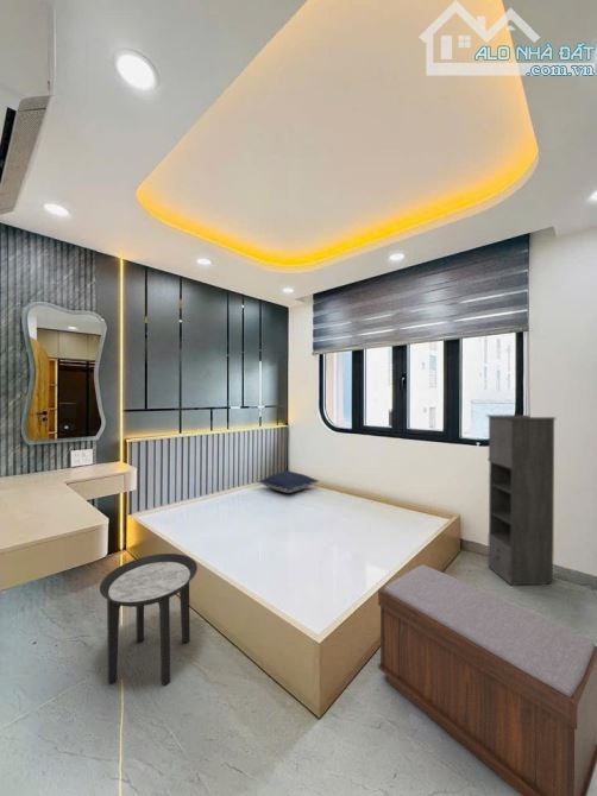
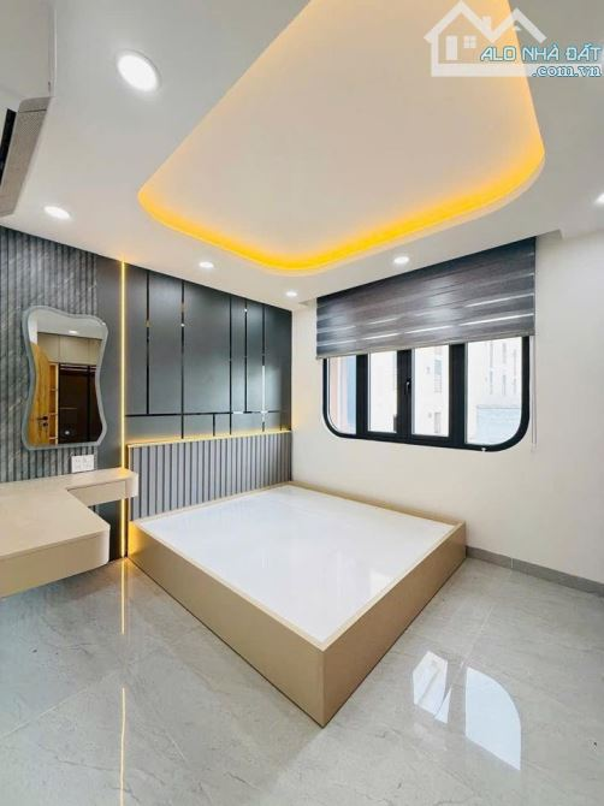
- side table (143, 617)
- pillow (288, 481)
- bench (475, 662)
- storage cabinet (519, 495)
